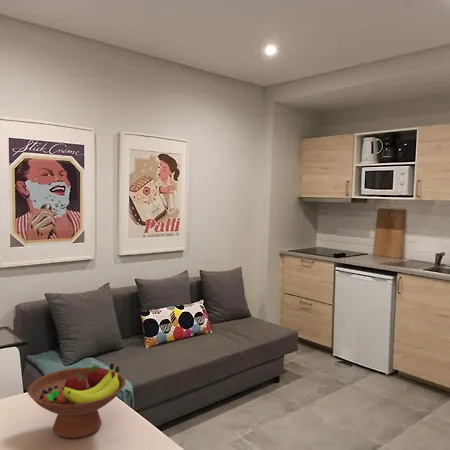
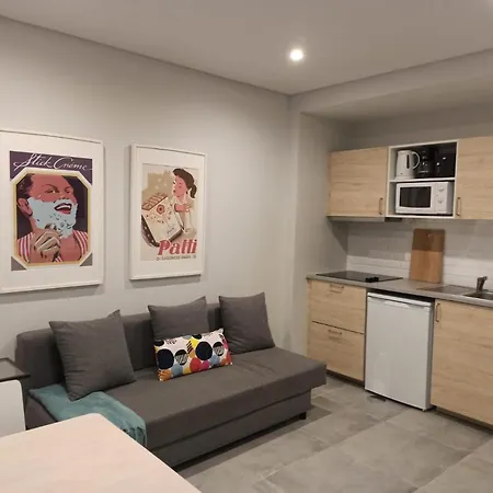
- fruit bowl (77, 397)
